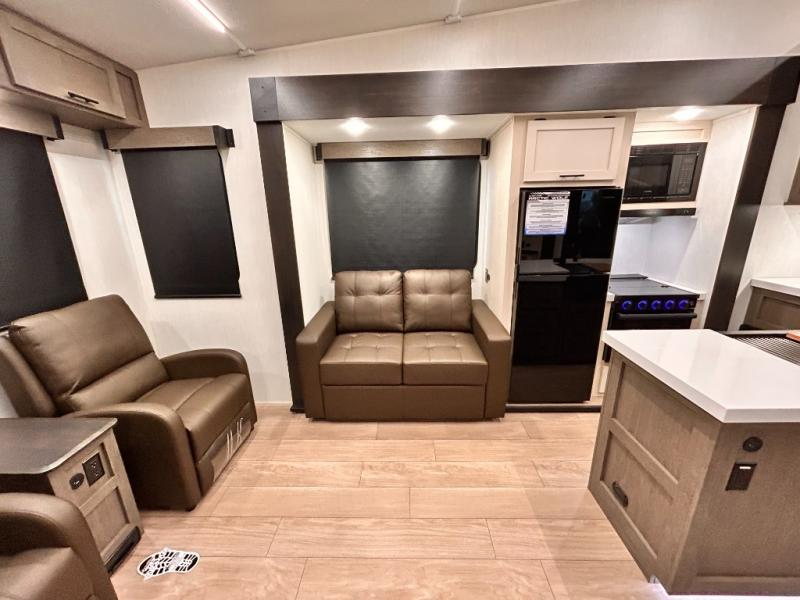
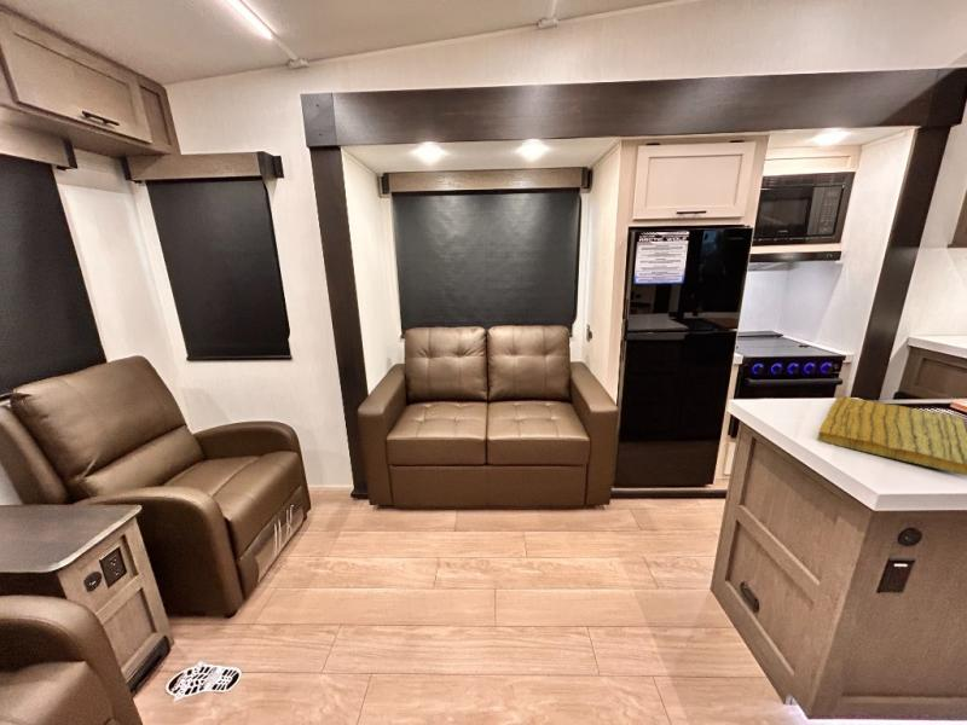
+ cutting board (891, 425)
